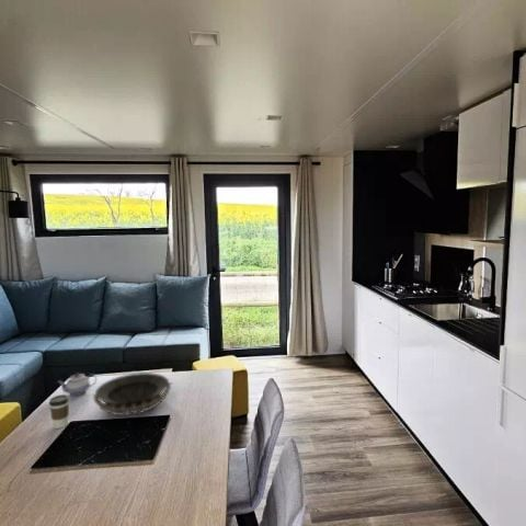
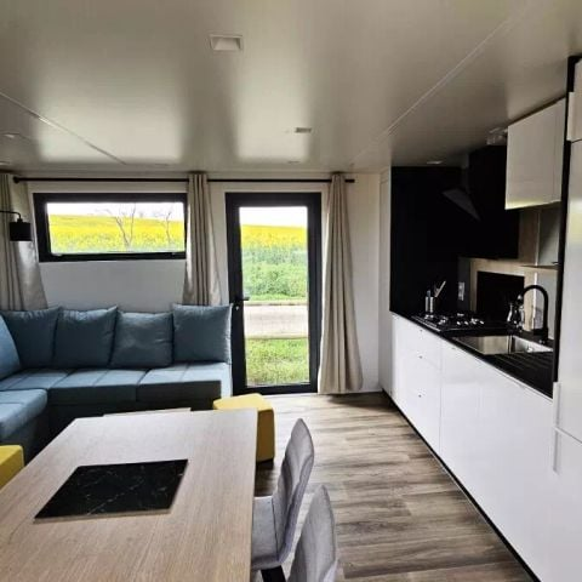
- coffee cup (59, 411)
- teapot (77, 382)
- decorative bowl (134, 396)
